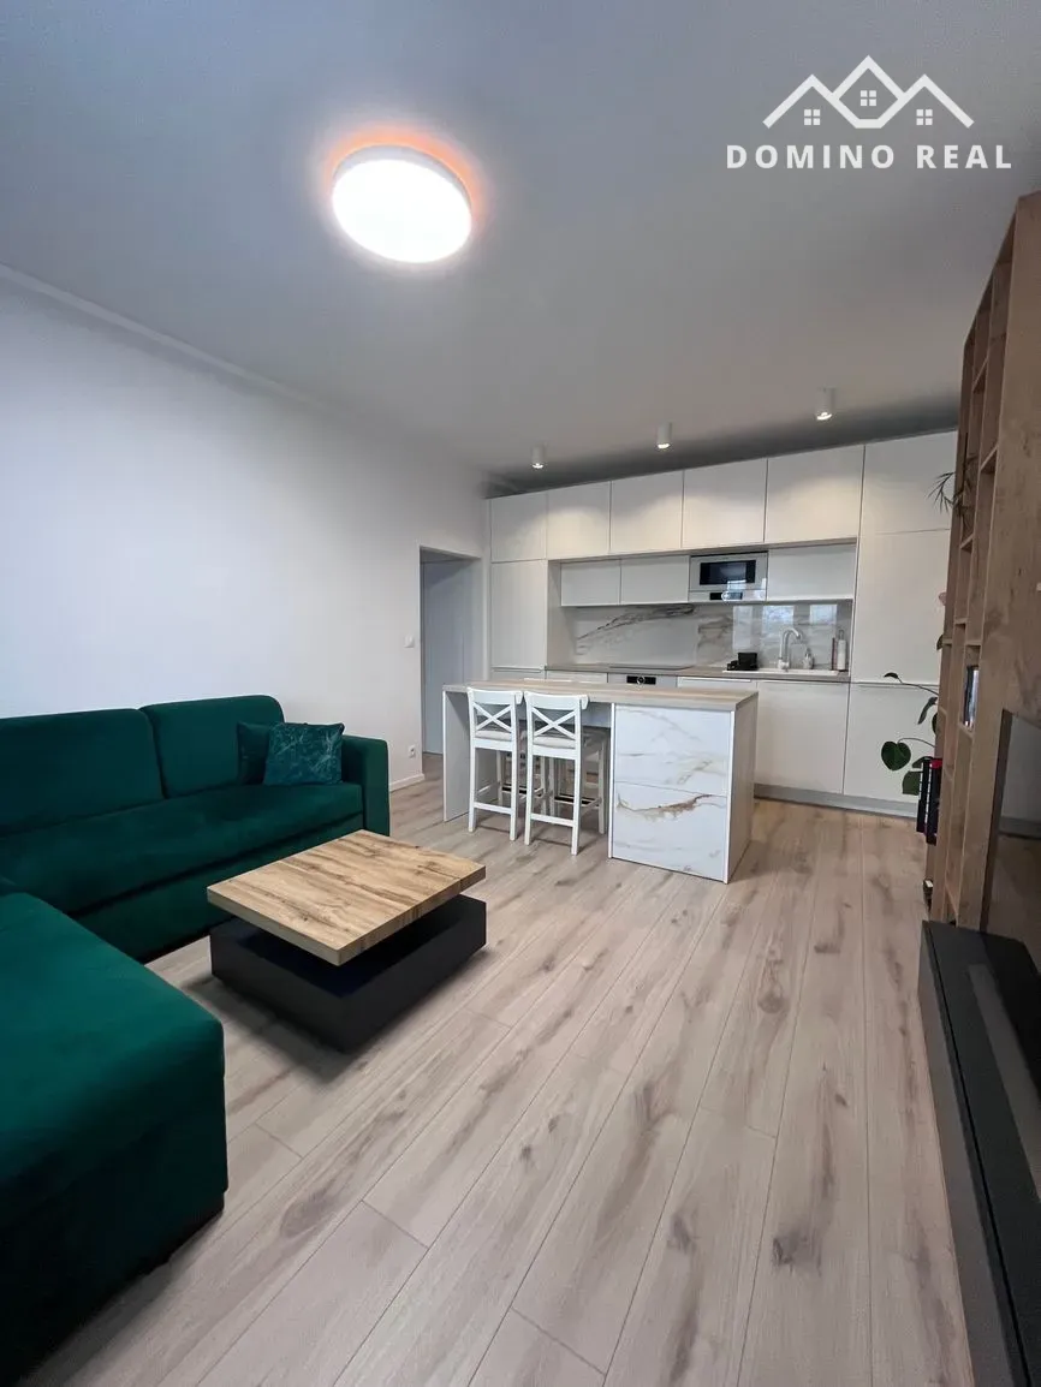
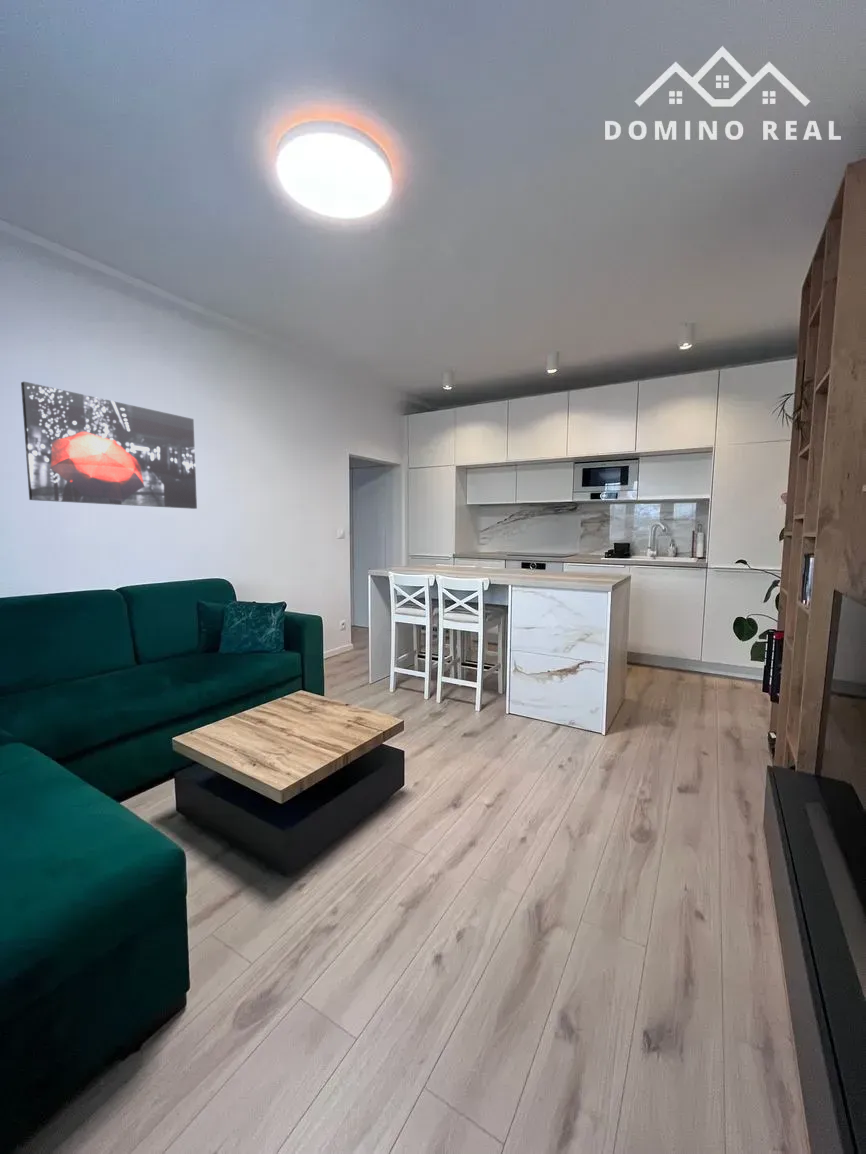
+ wall art (121, 454)
